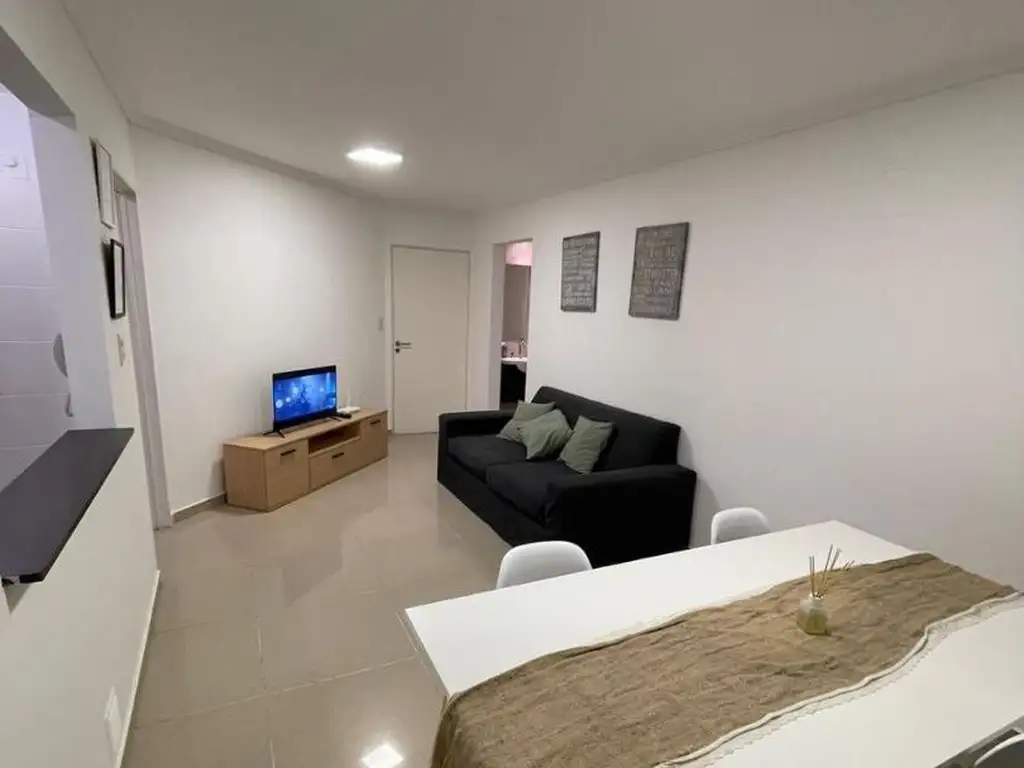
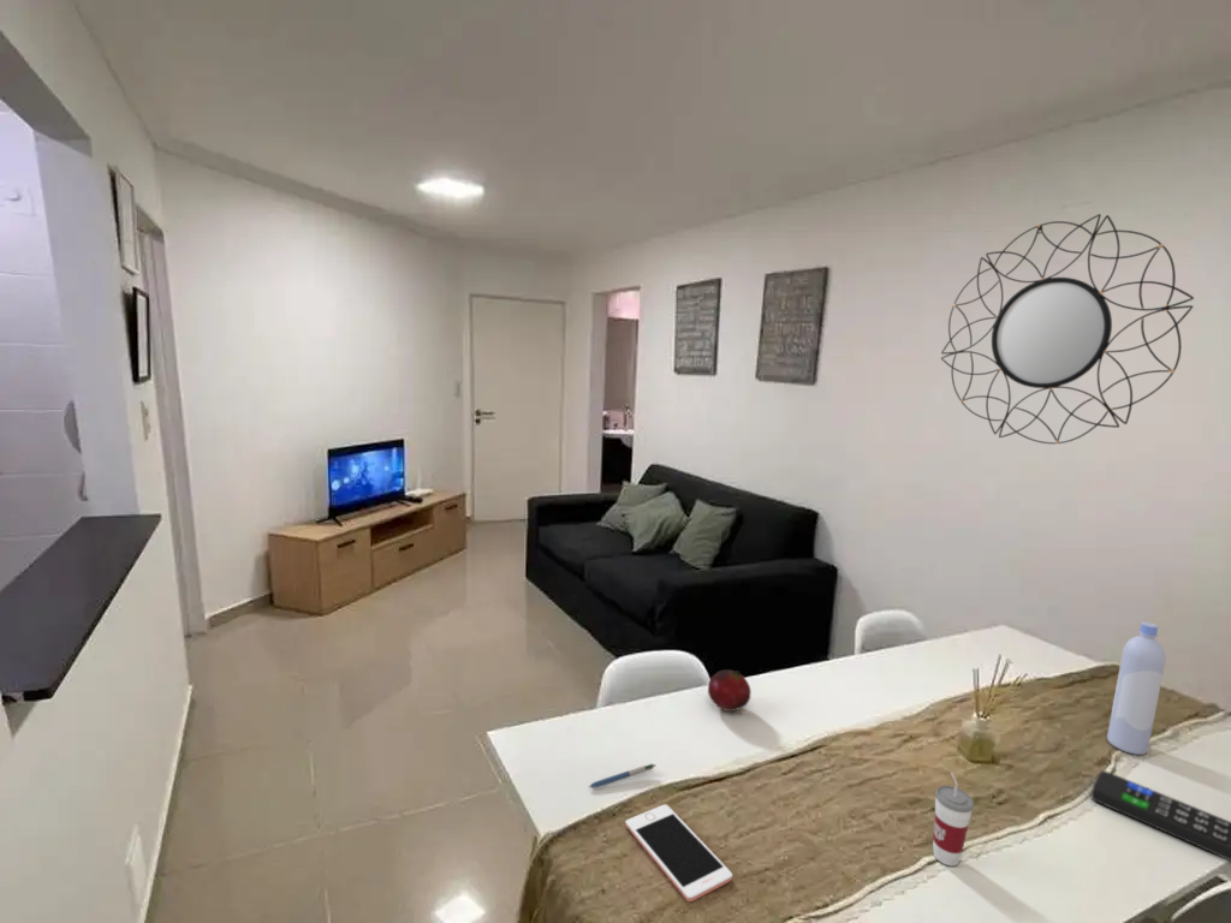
+ cup (951, 816)
+ cell phone (676, 848)
+ fruit (729, 687)
+ pen (622, 774)
+ bottle (1137, 685)
+ home mirror (1047, 333)
+ remote control (1168, 814)
